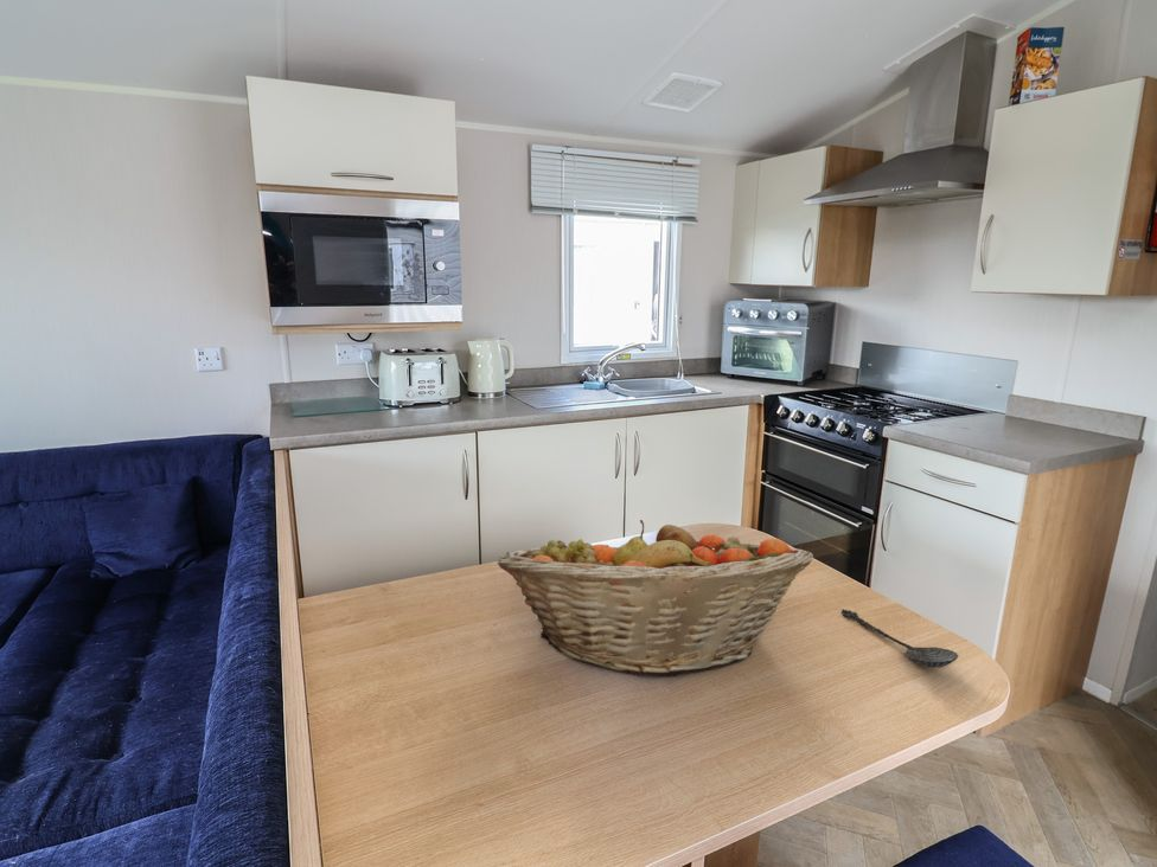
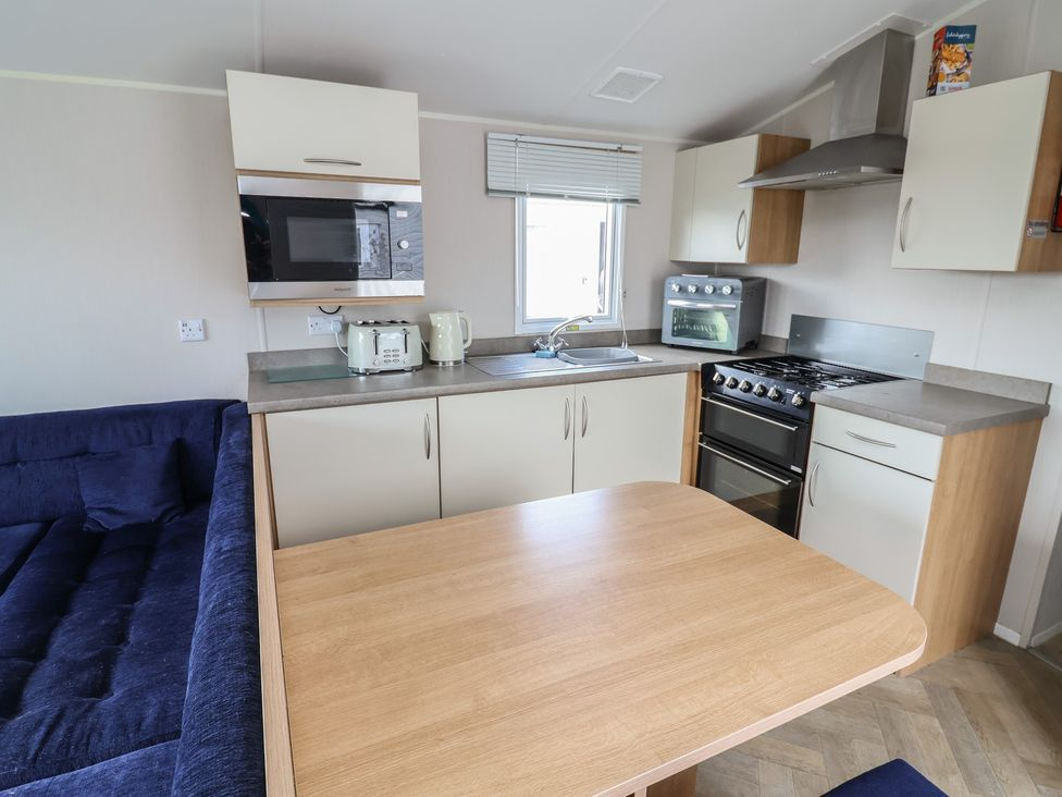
- spoon (890, 636)
- fruit basket (651, 578)
